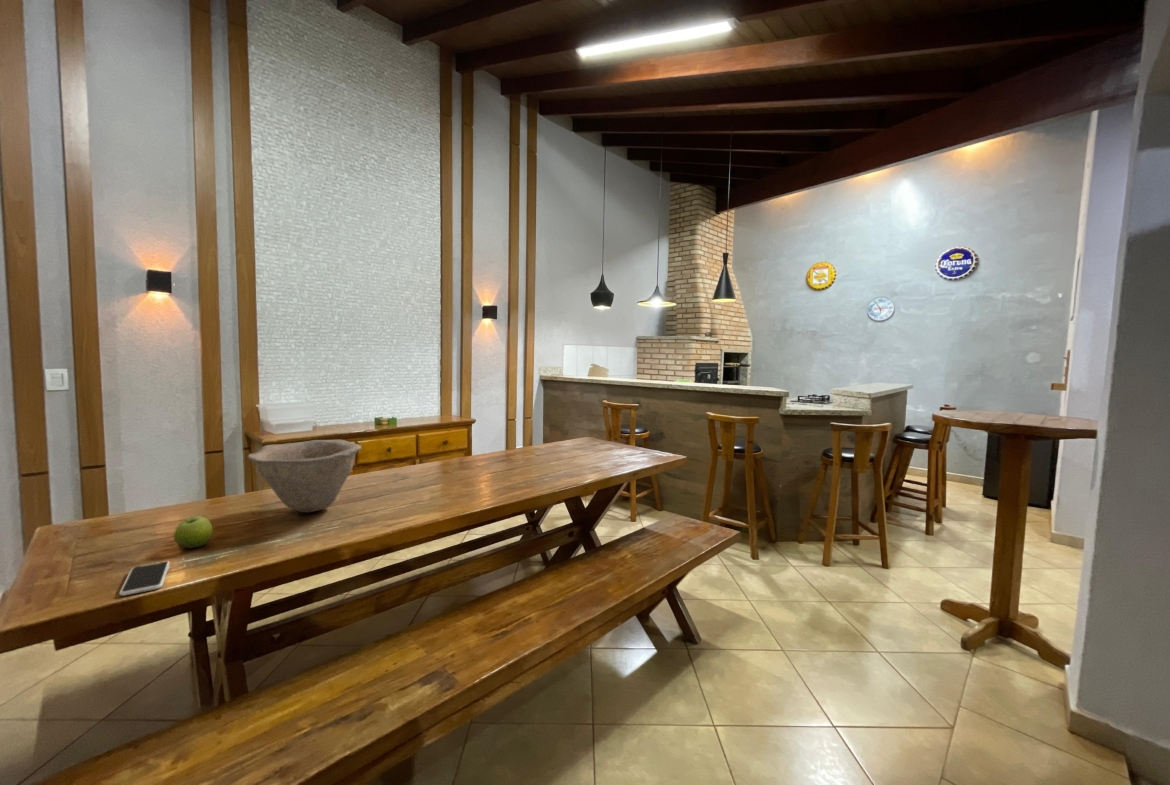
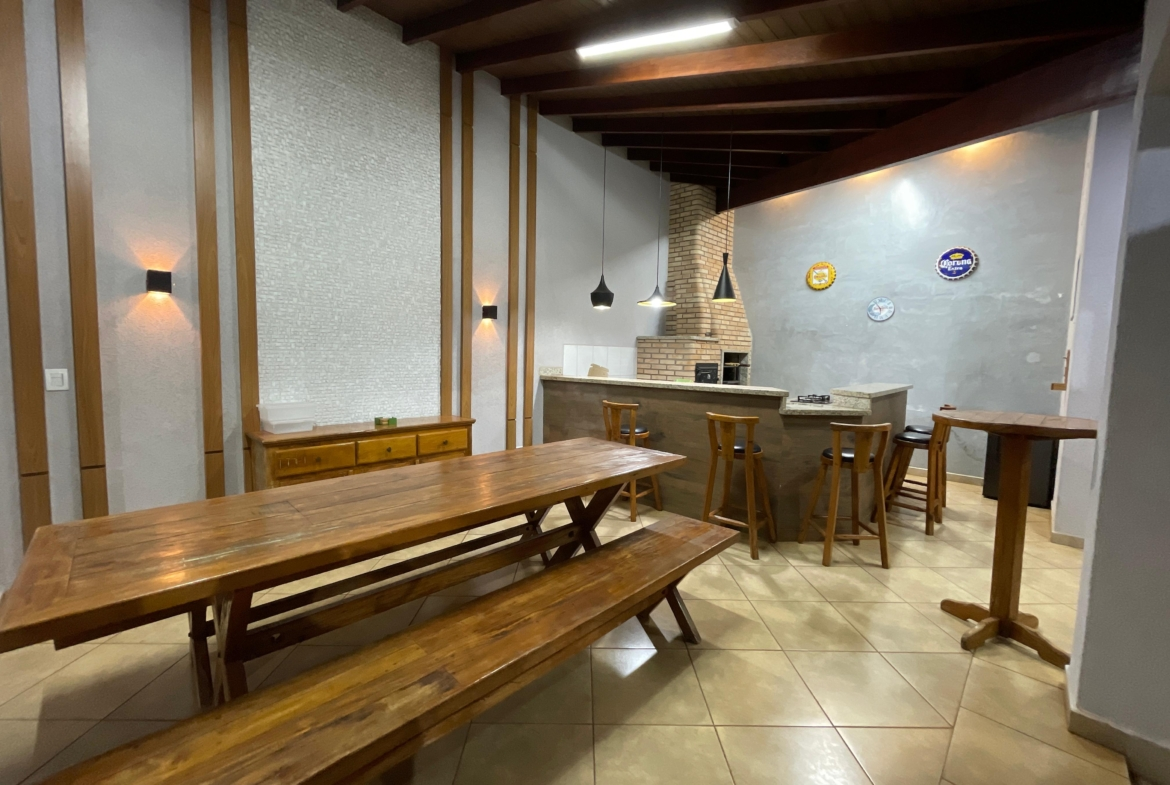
- smartphone (146, 577)
- fruit (193, 531)
- bowl (307, 479)
